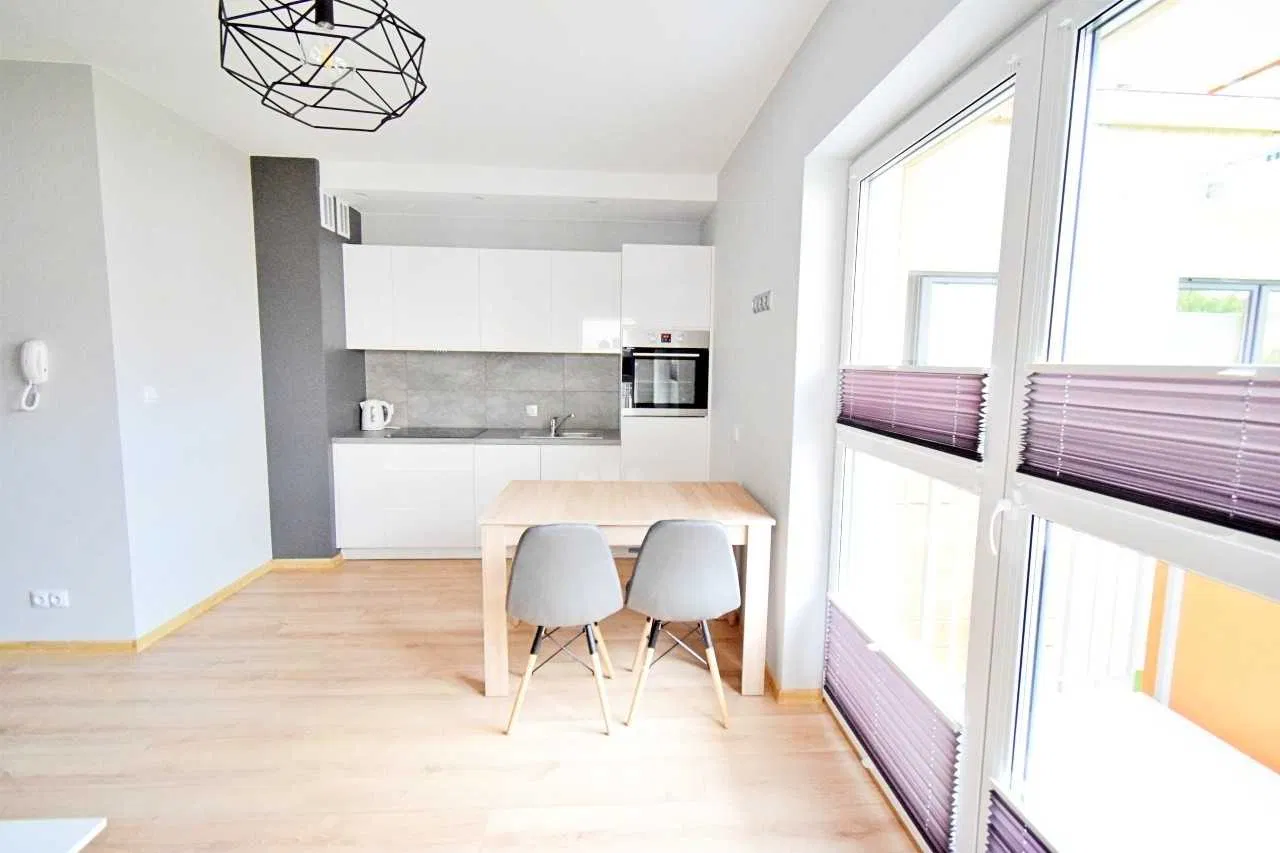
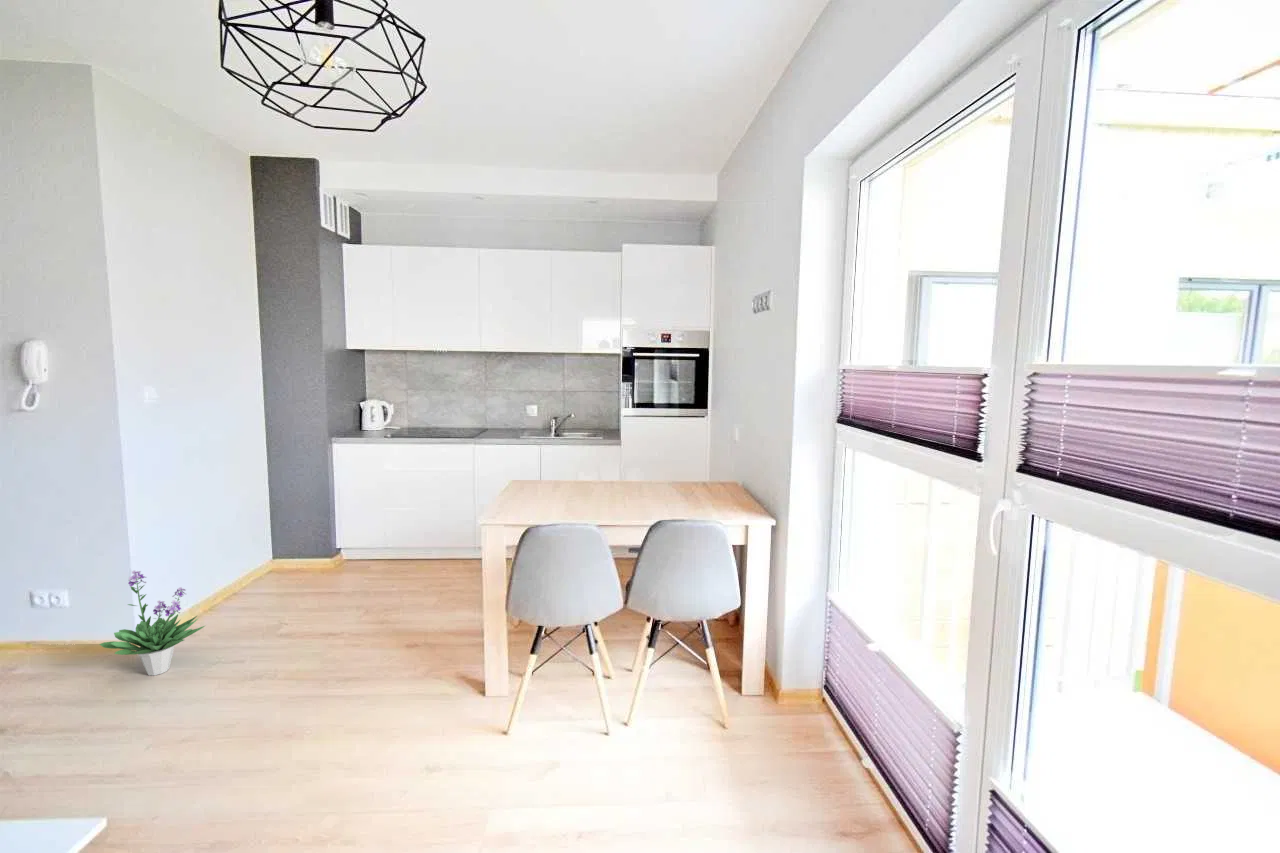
+ potted plant (154, 623)
